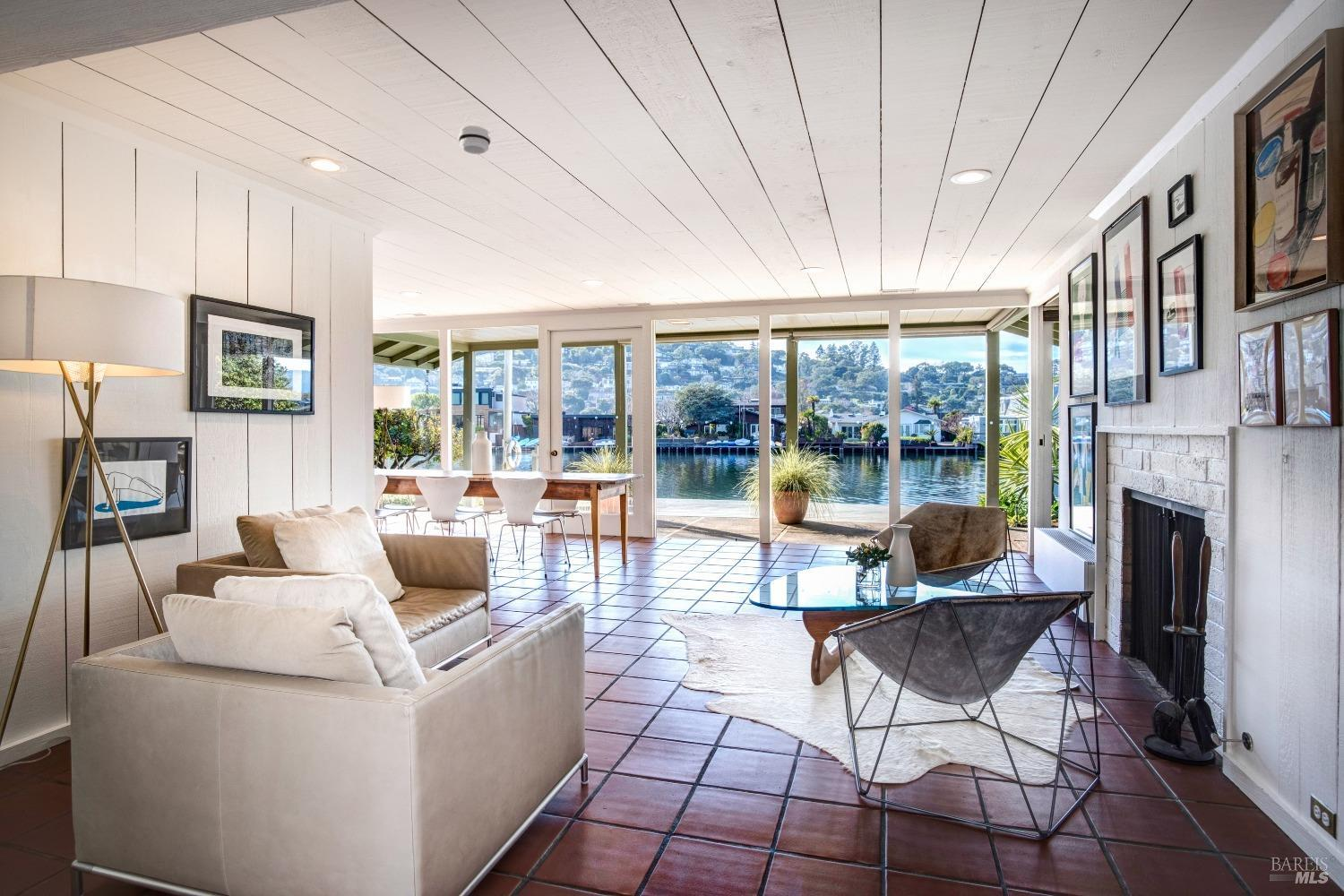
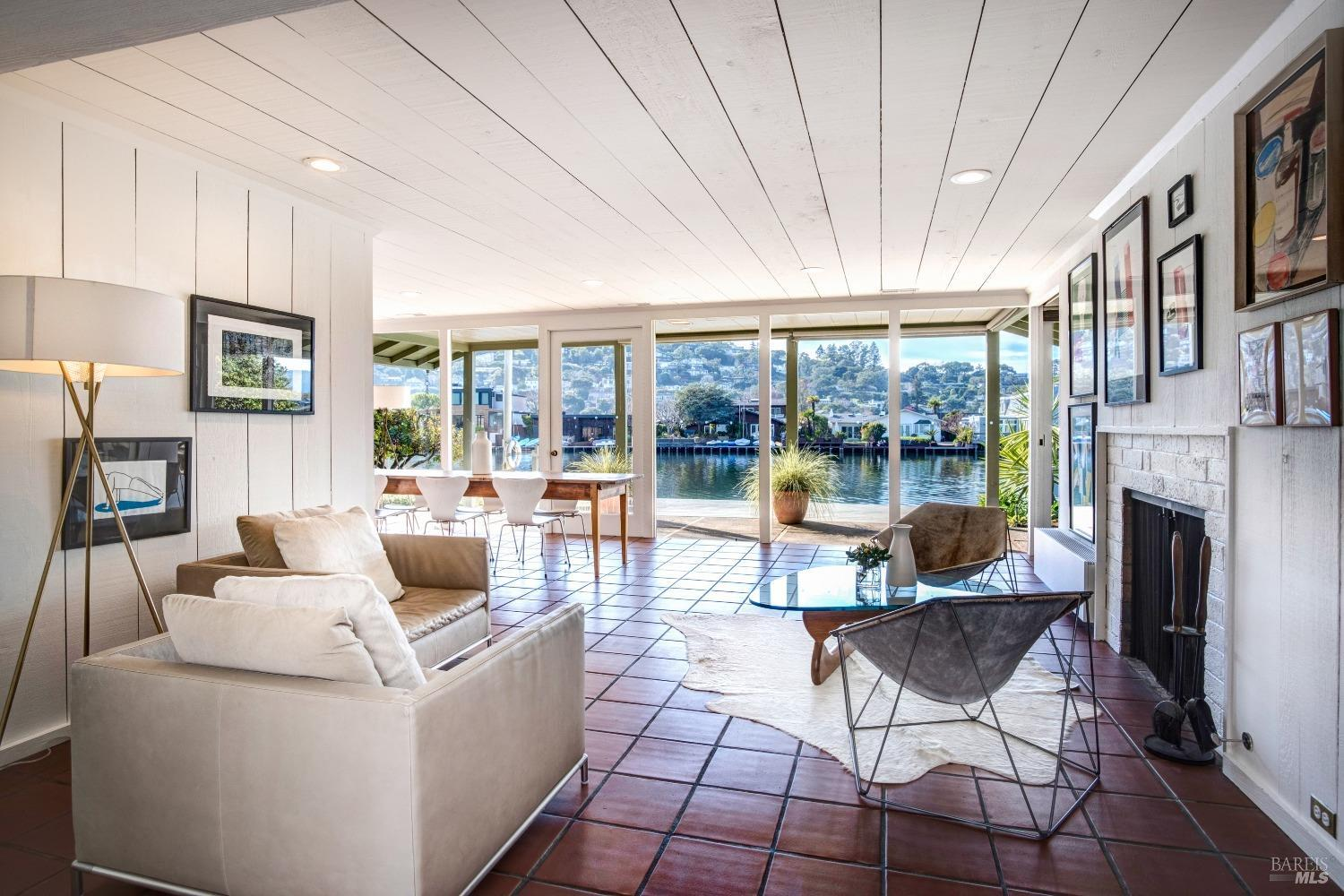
- smoke detector (474, 140)
